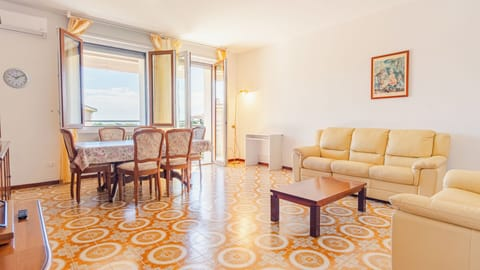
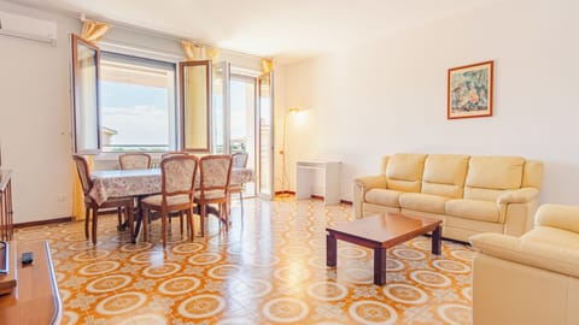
- wall clock (16, 78)
